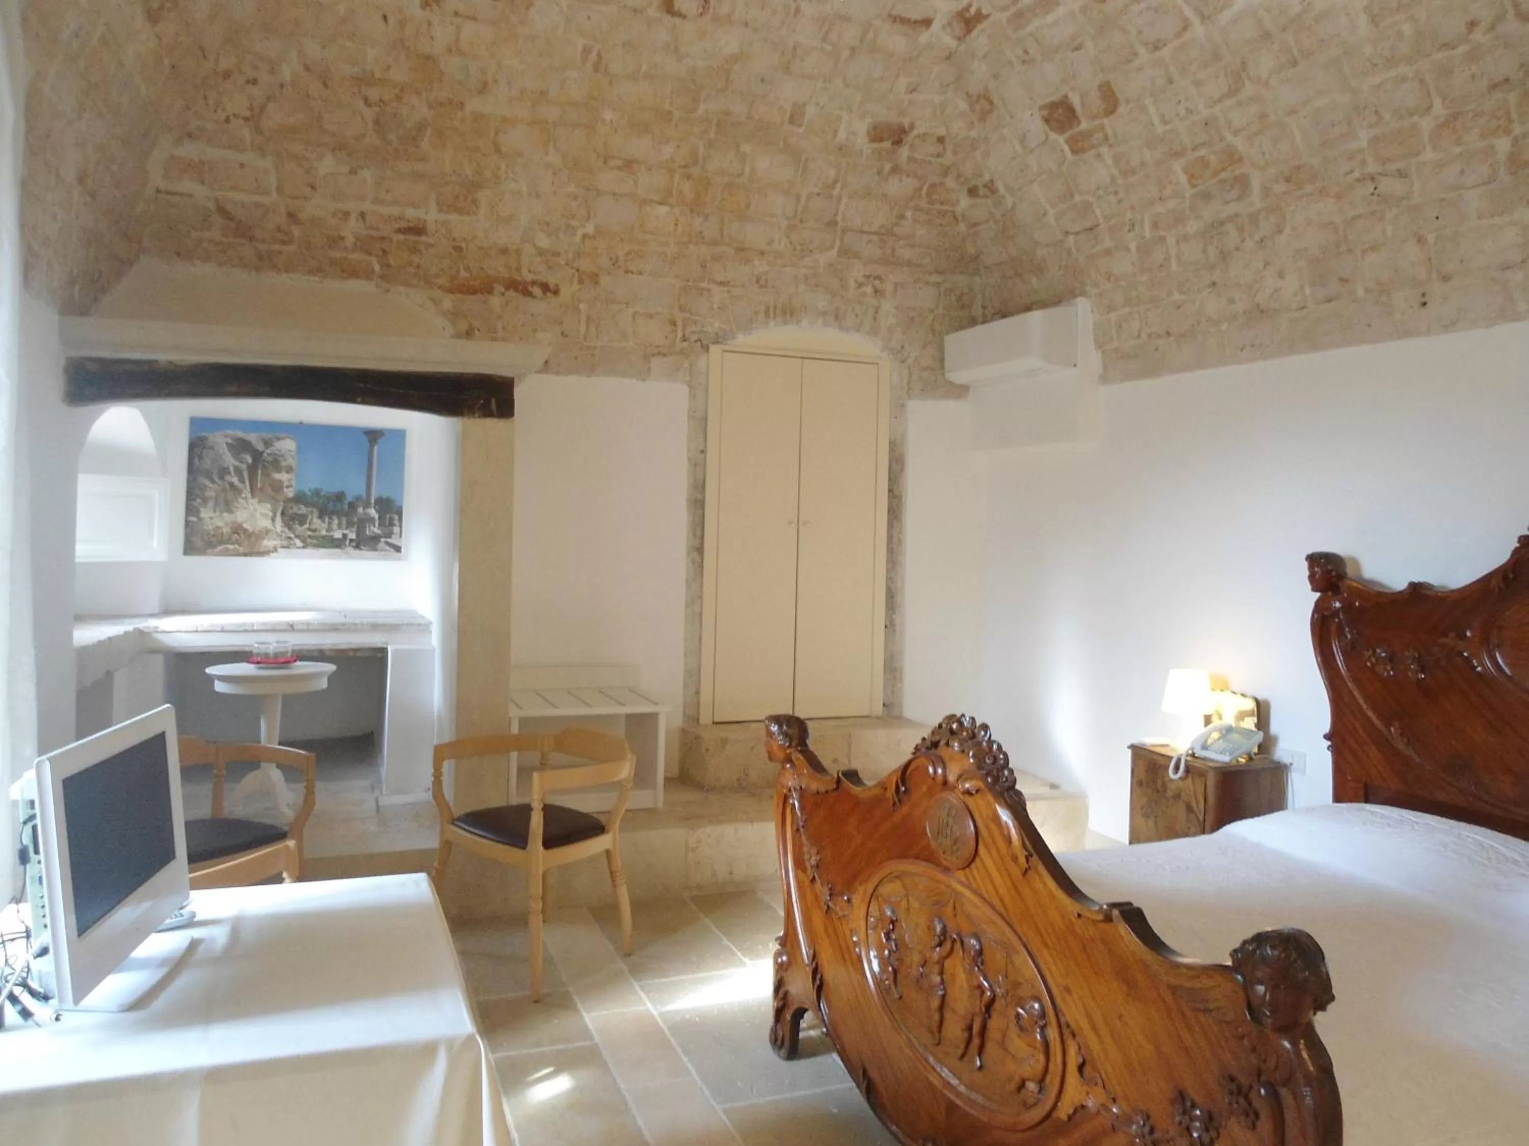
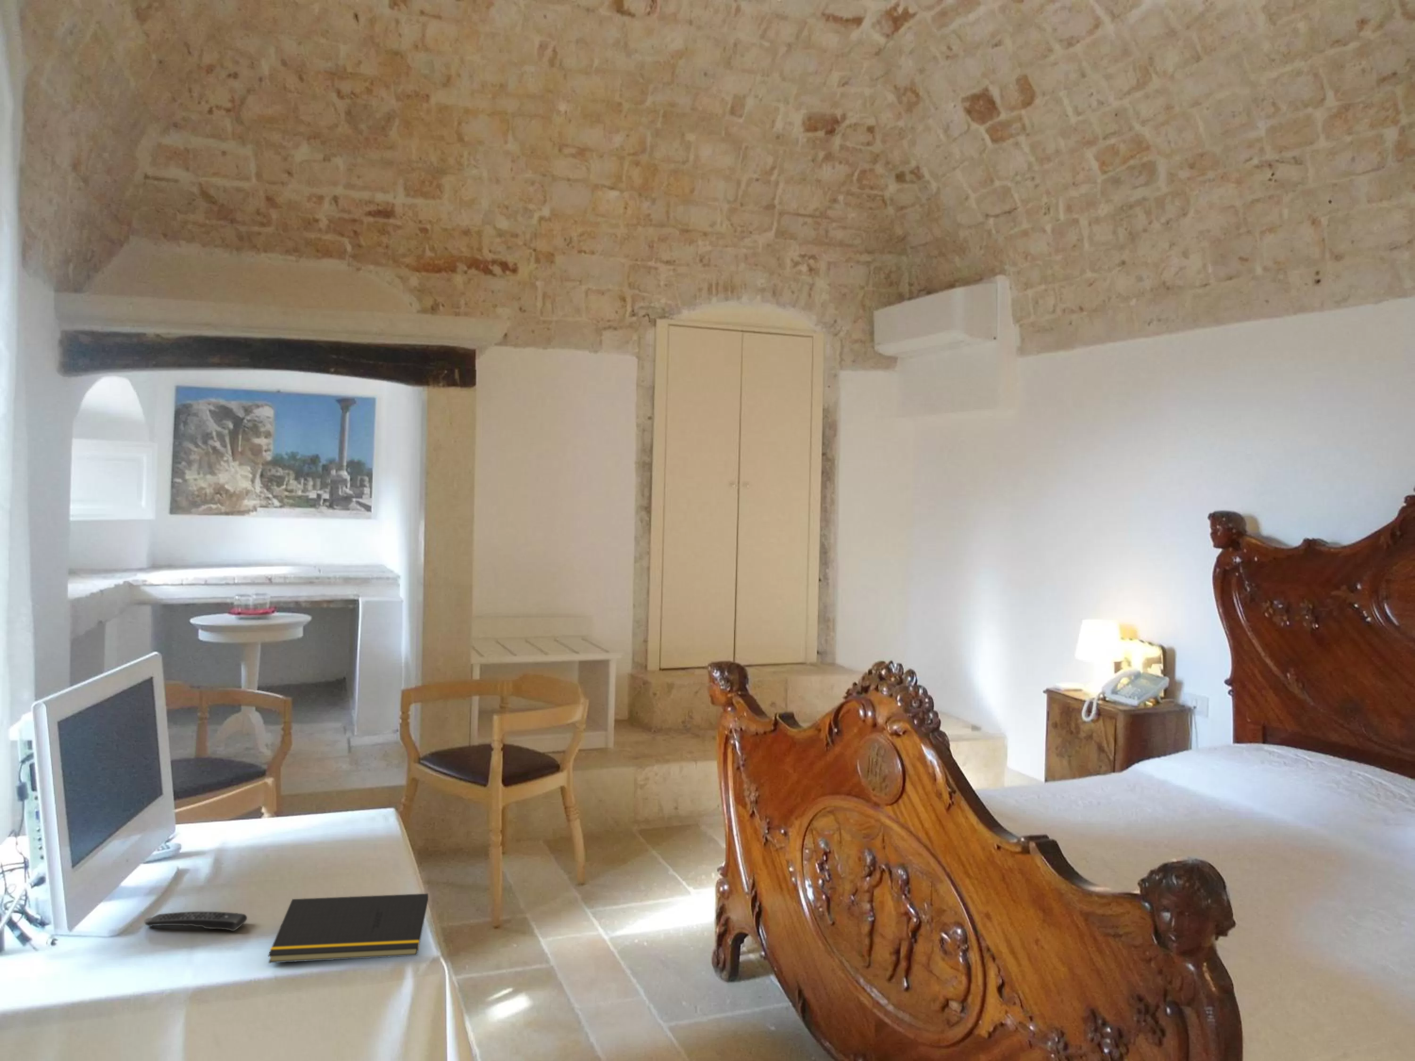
+ notepad (352, 926)
+ remote control (194, 921)
